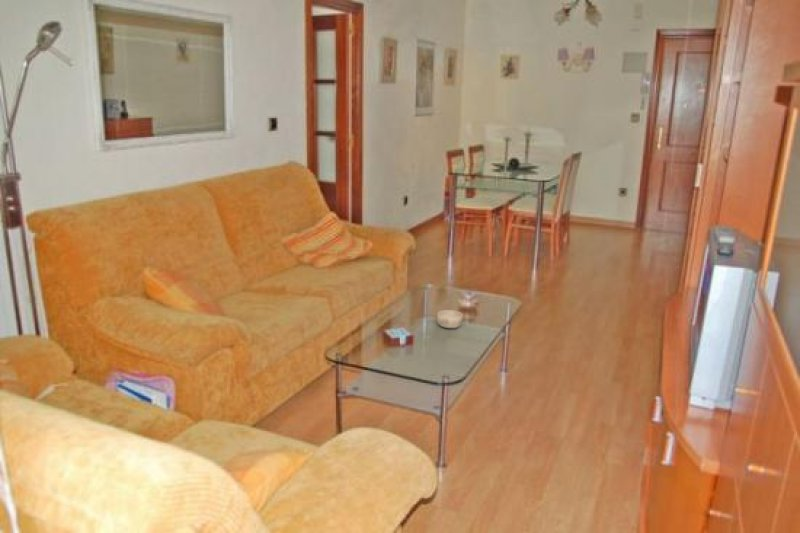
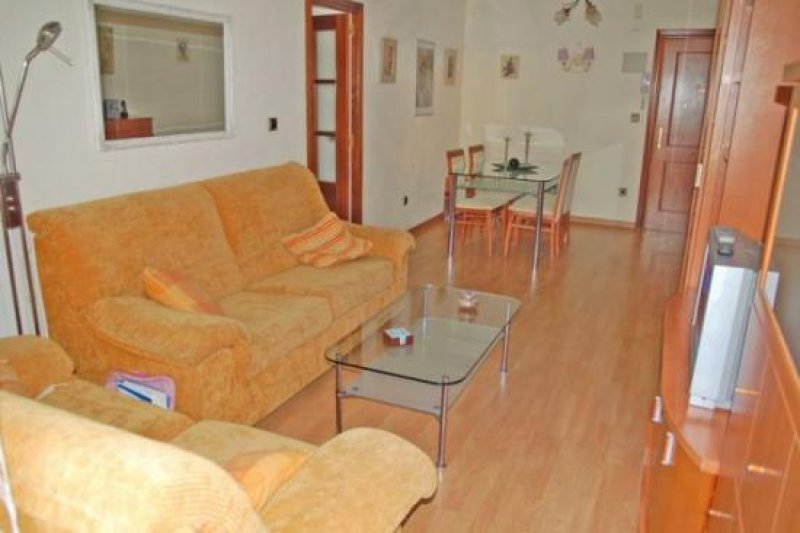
- decorative bowl (448, 319)
